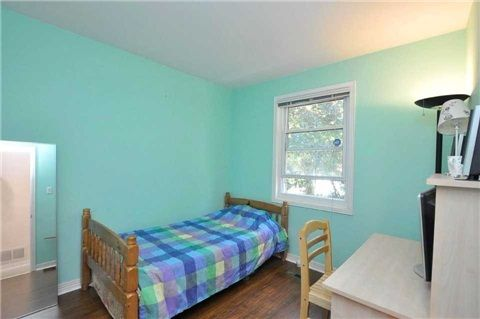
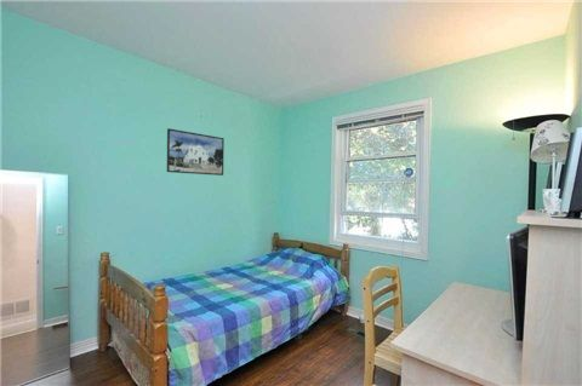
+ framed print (196, 154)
